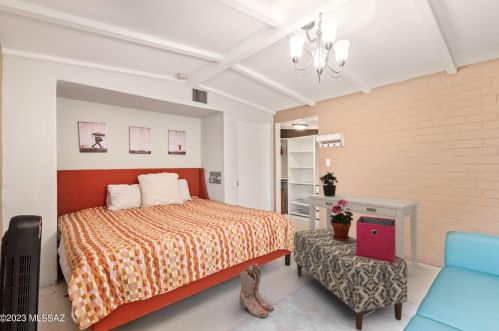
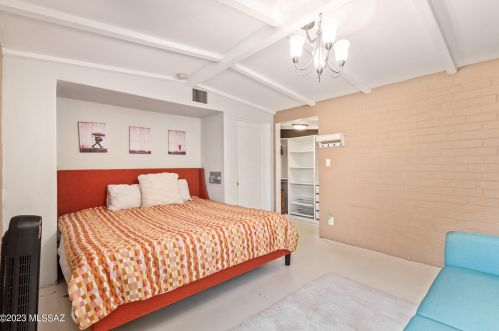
- storage bin (376, 237)
- desk (360, 213)
- potted plant (341, 219)
- potted plant (328, 183)
- bench (340, 268)
- boots (256, 287)
